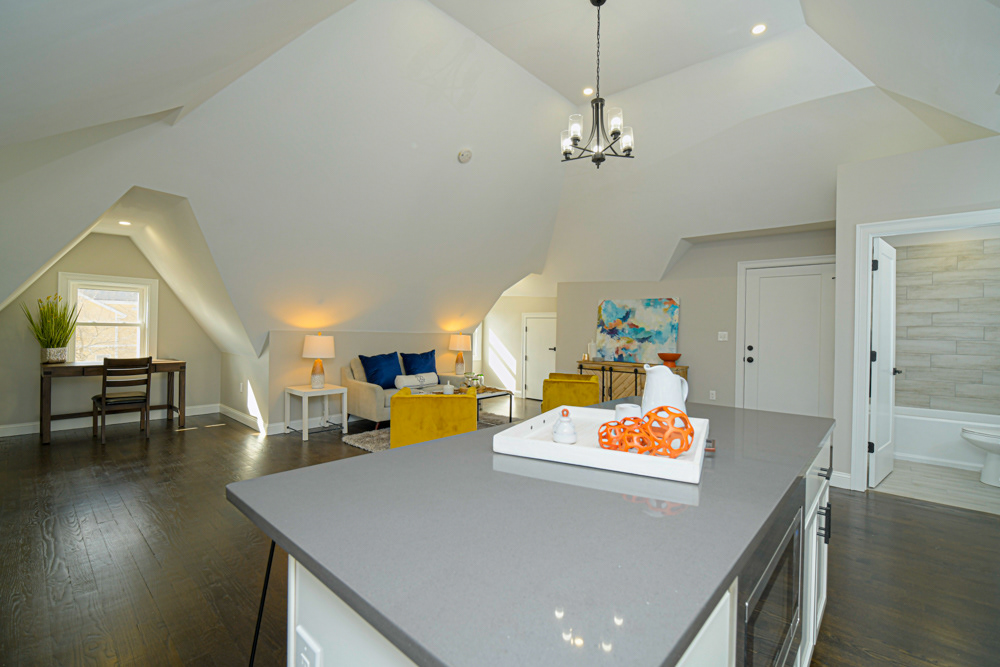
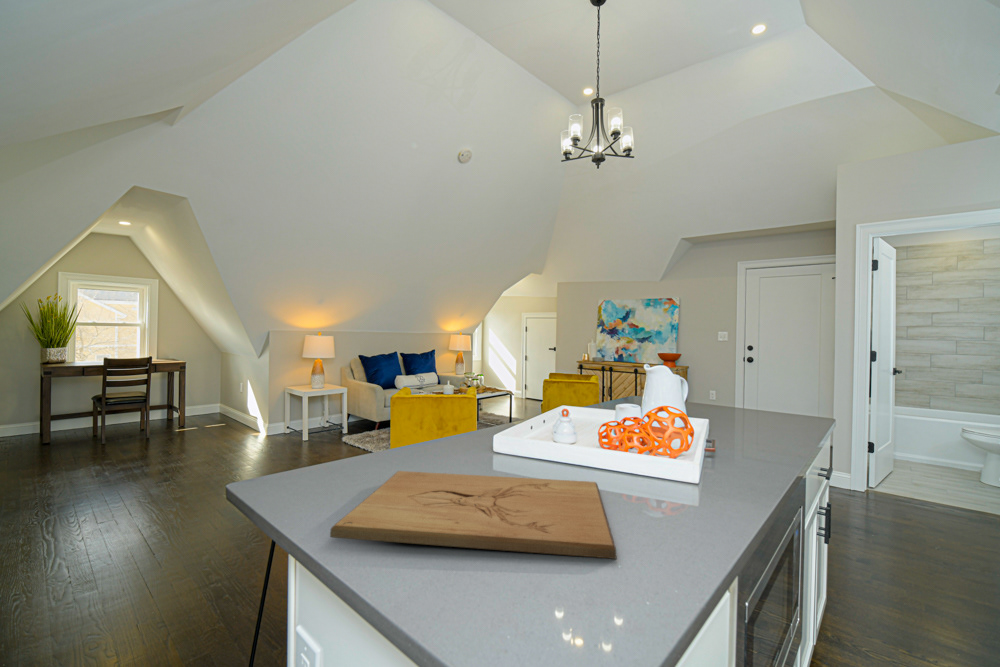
+ cutting board (483, 505)
